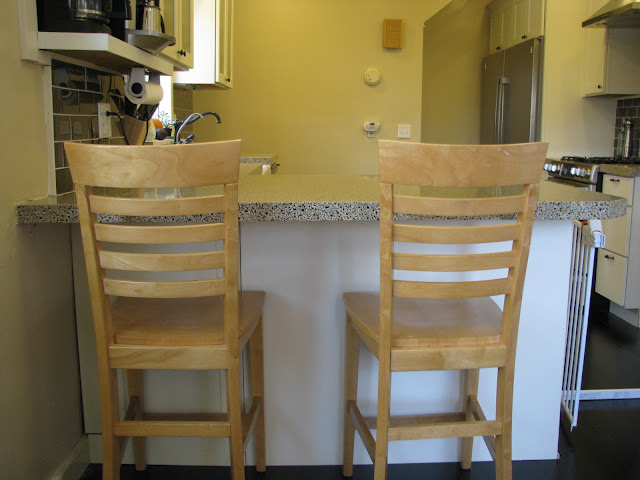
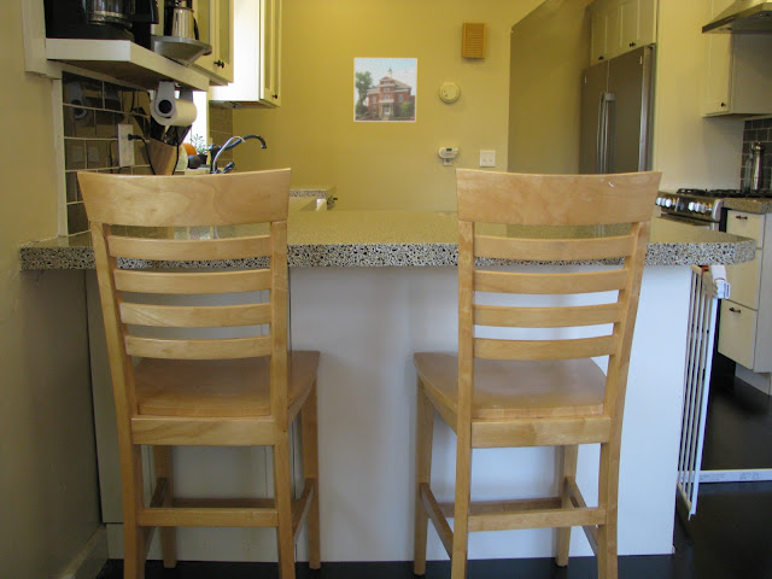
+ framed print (385, 89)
